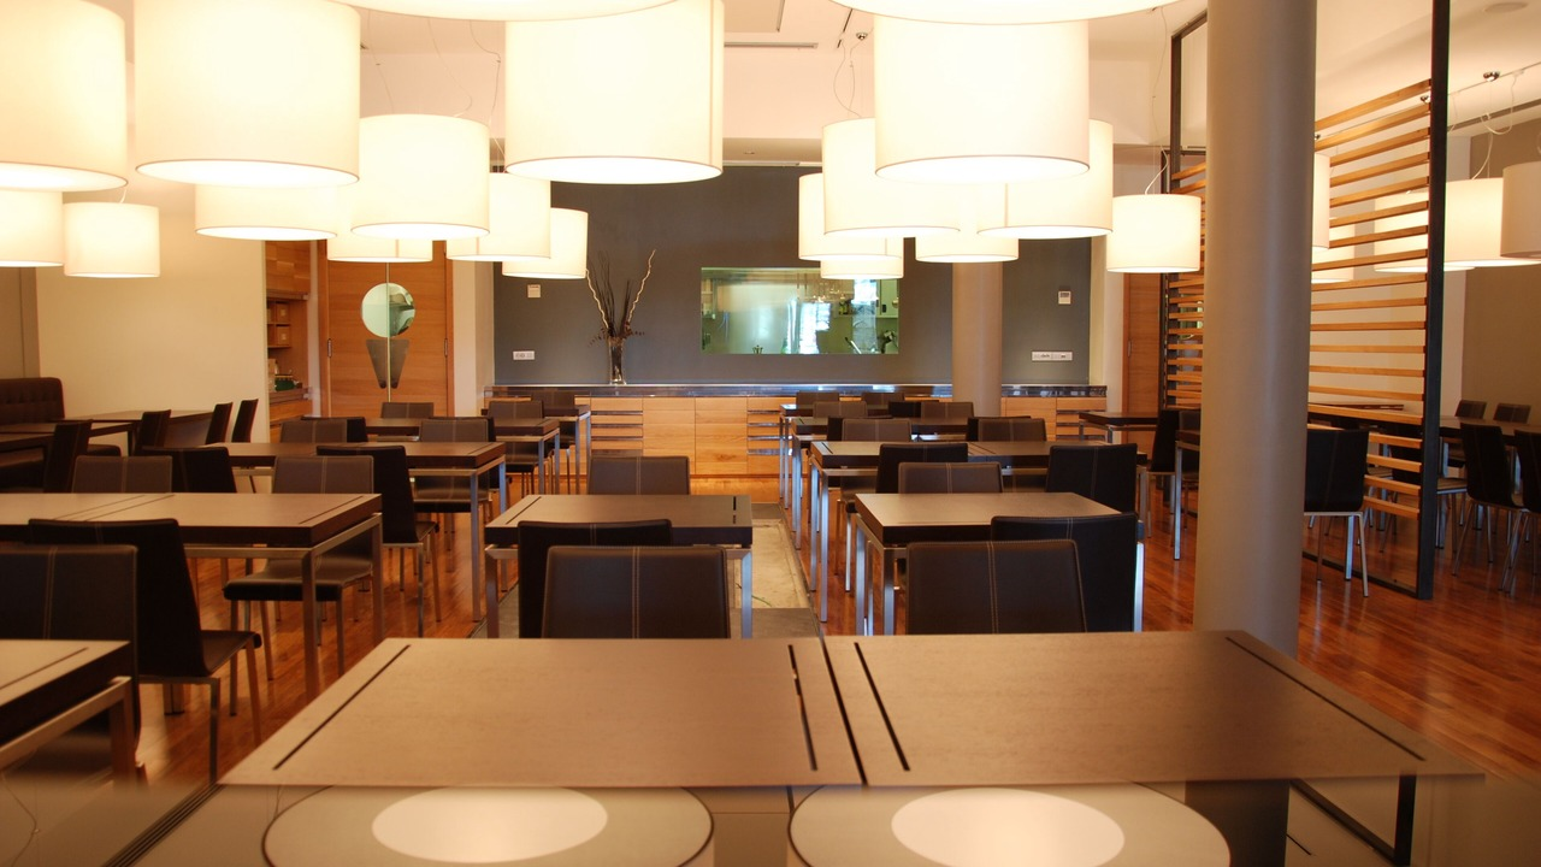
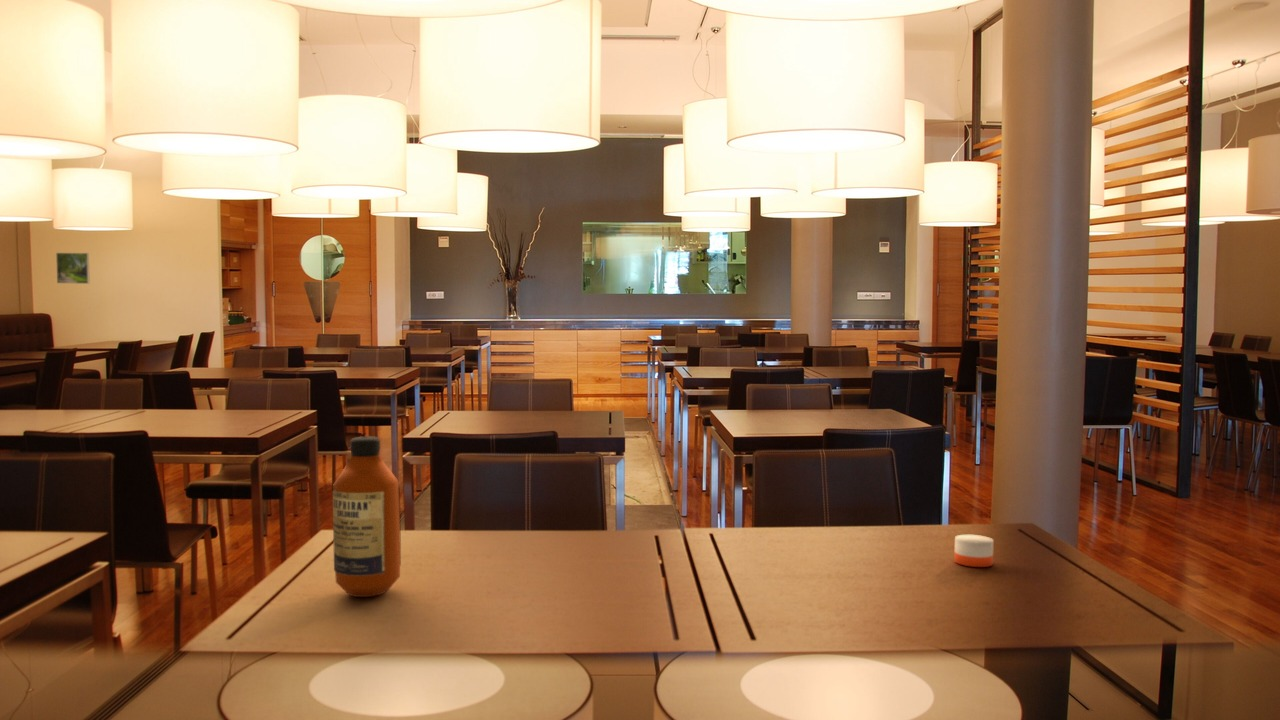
+ candle (974, 537)
+ bottle (366, 514)
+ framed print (72, 268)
